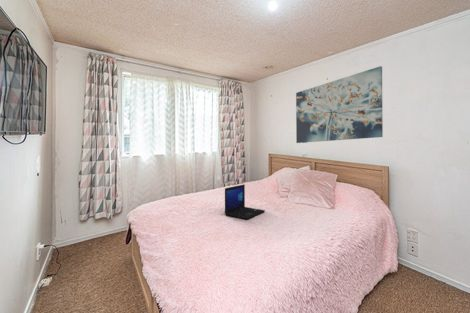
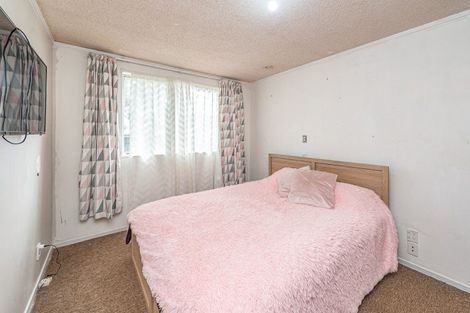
- wall art (332, 111)
- laptop (244, 200)
